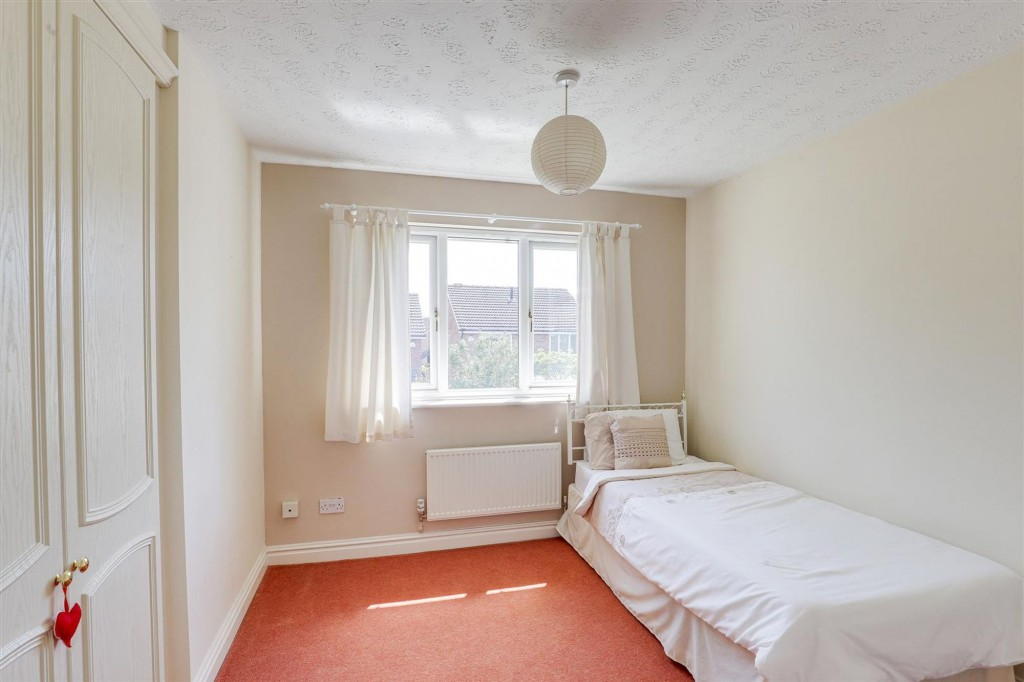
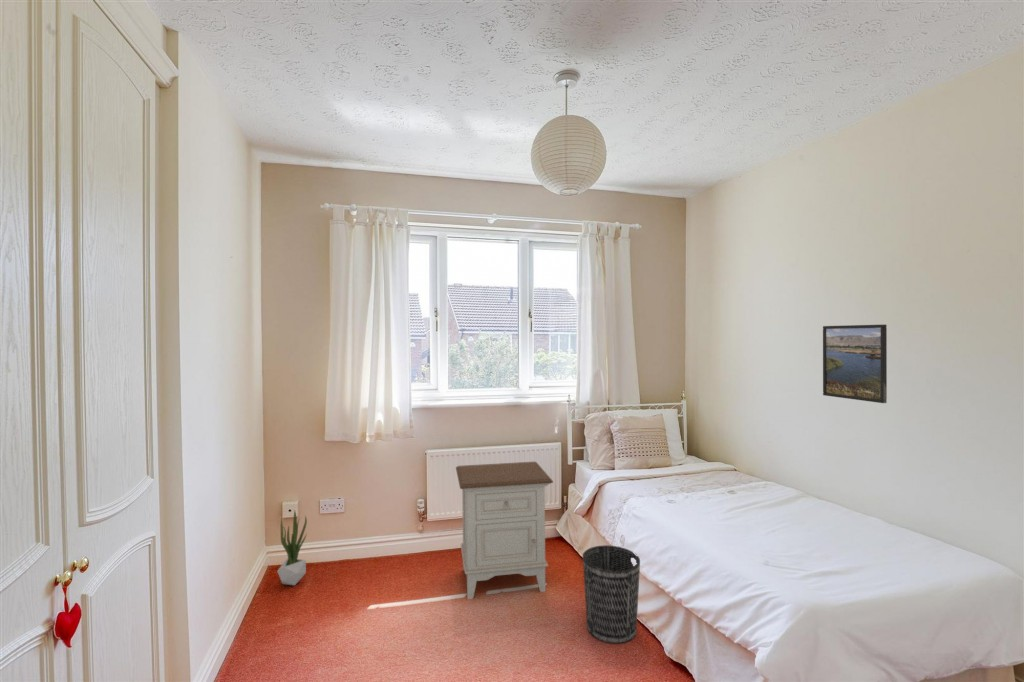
+ nightstand (502, 526)
+ potted plant (292, 548)
+ wastebasket (611, 593)
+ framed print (852, 362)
